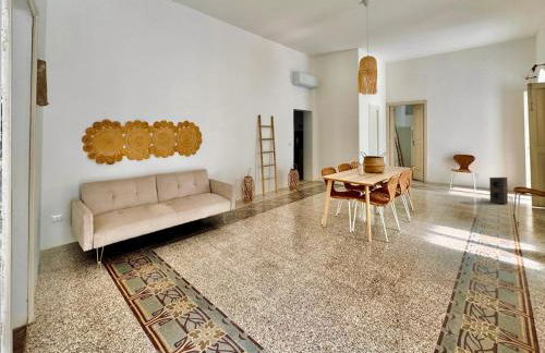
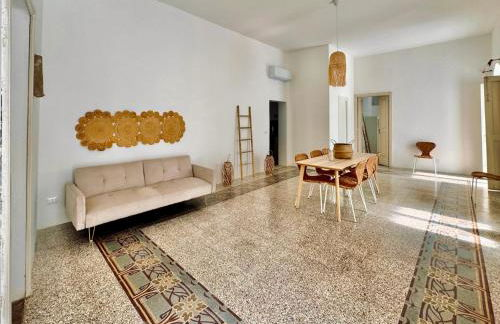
- speaker (497, 190)
